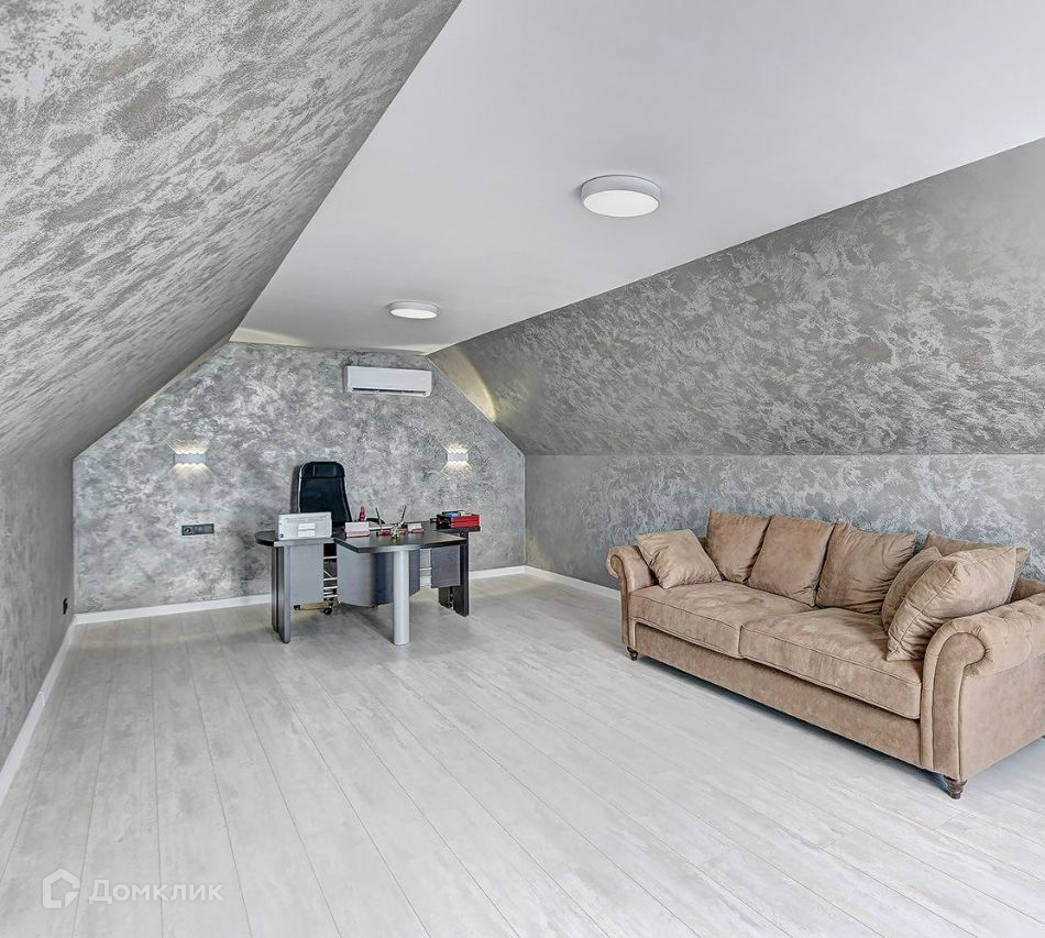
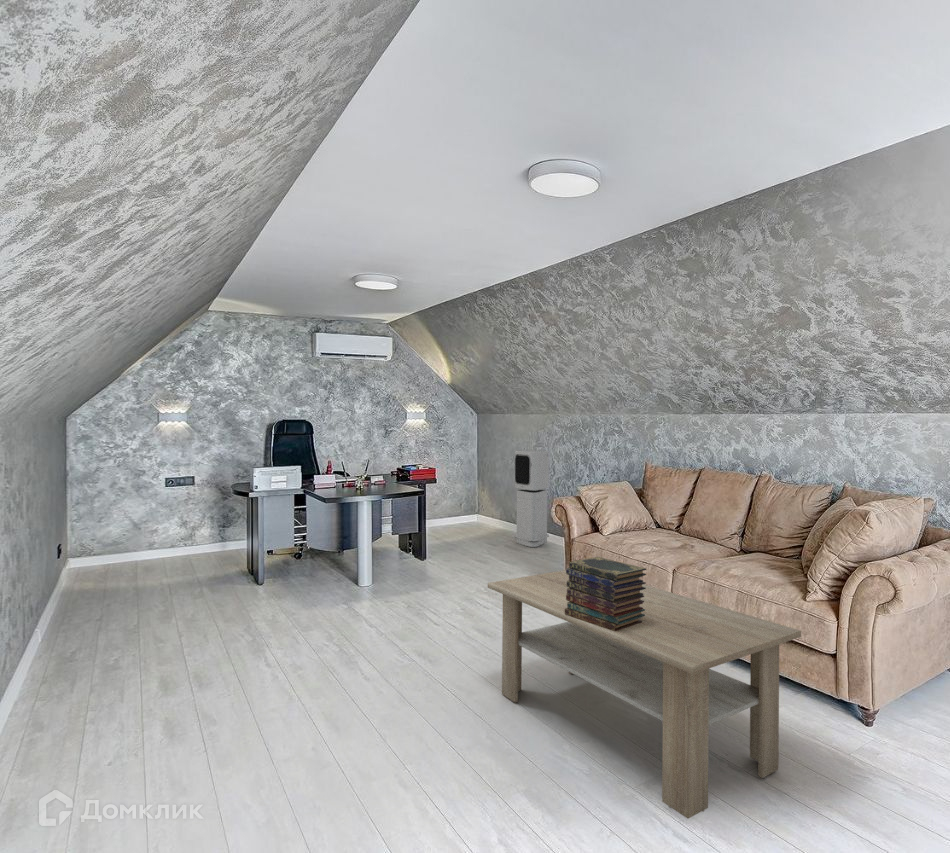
+ air purifier (535, 497)
+ coffee table (623, 666)
+ book stack (605, 591)
